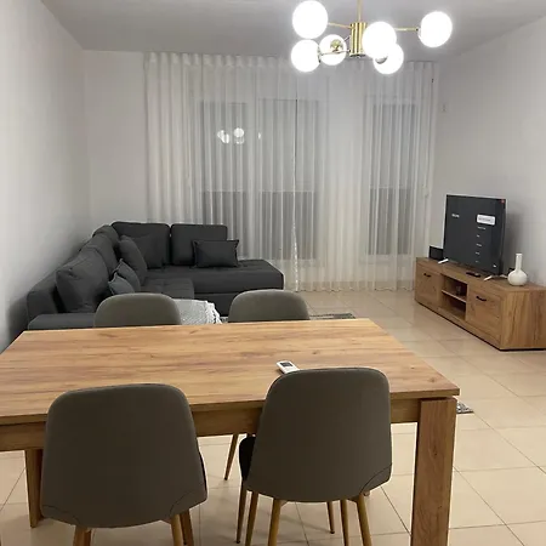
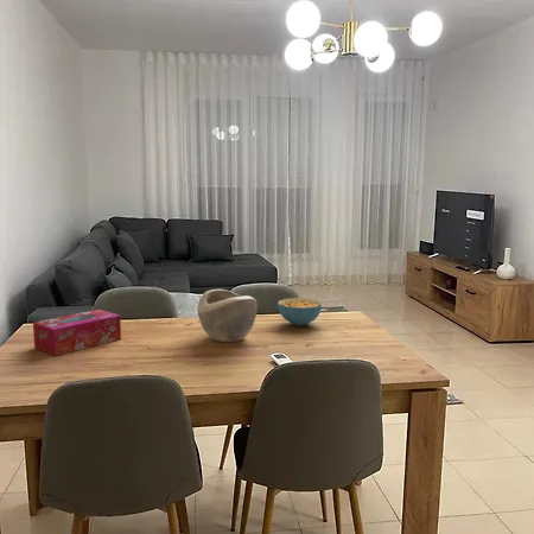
+ tissue box (77, 331)
+ cereal bowl (299, 313)
+ decorative bowl (227, 314)
